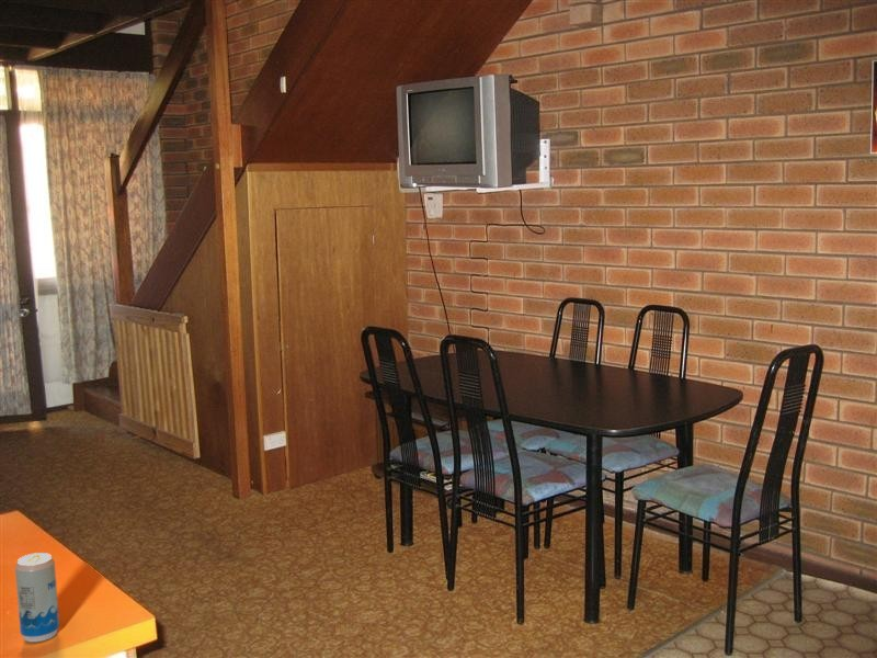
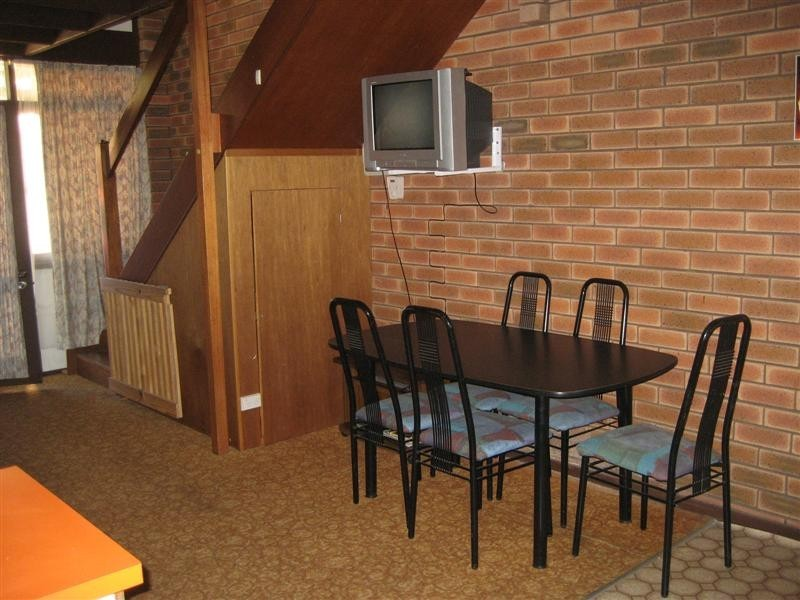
- beverage can (37, 597)
